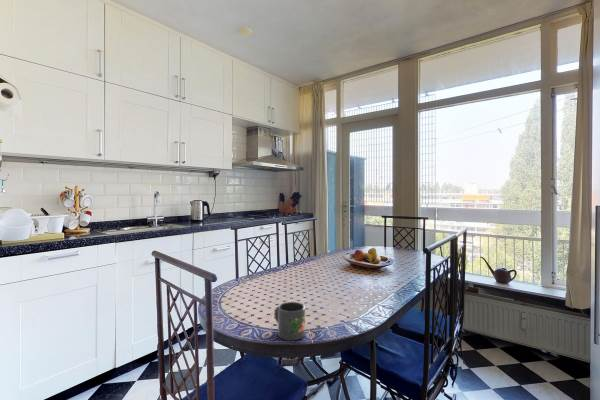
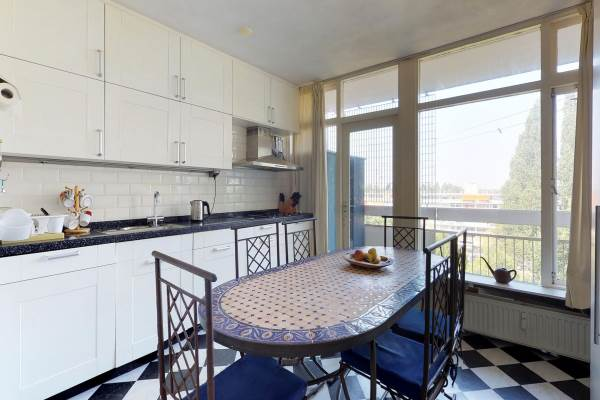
- mug (288, 318)
